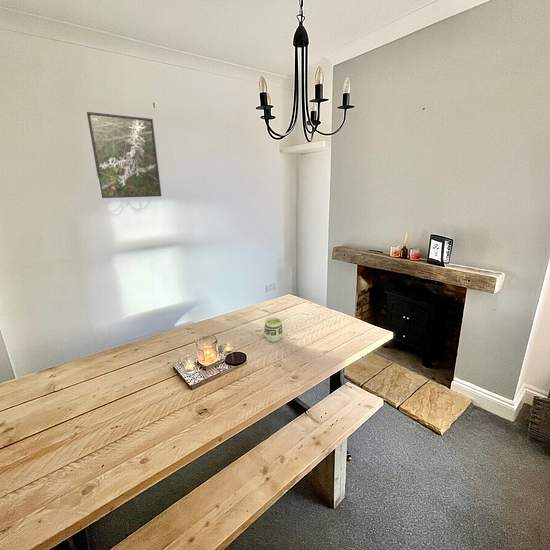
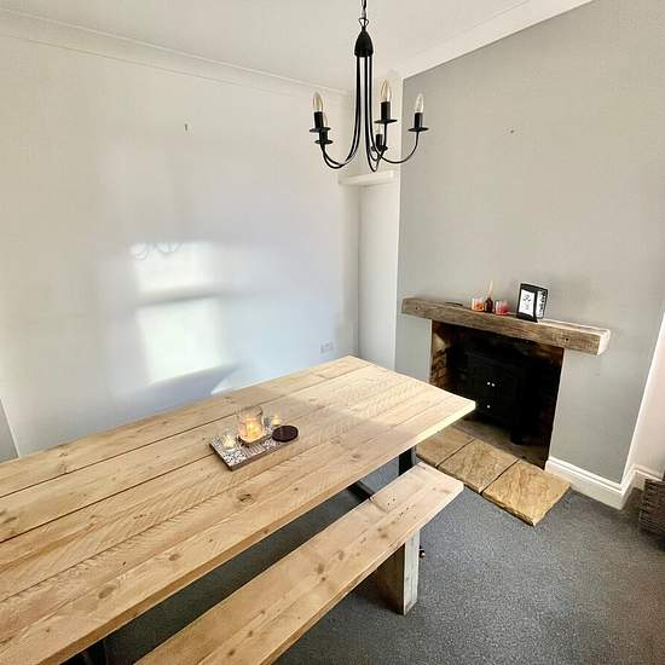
- cup (273, 329)
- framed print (127, 157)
